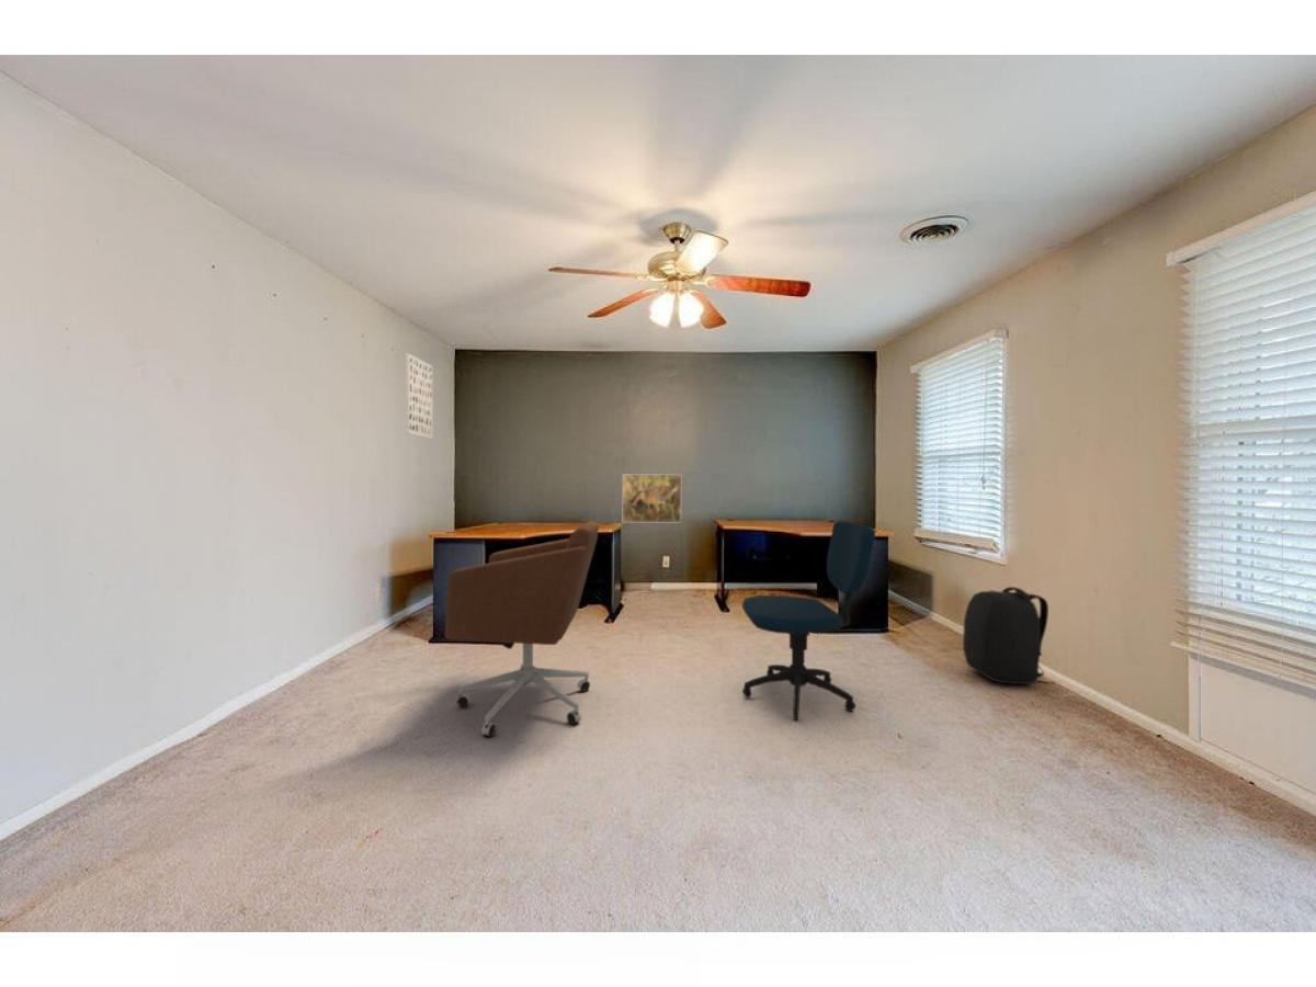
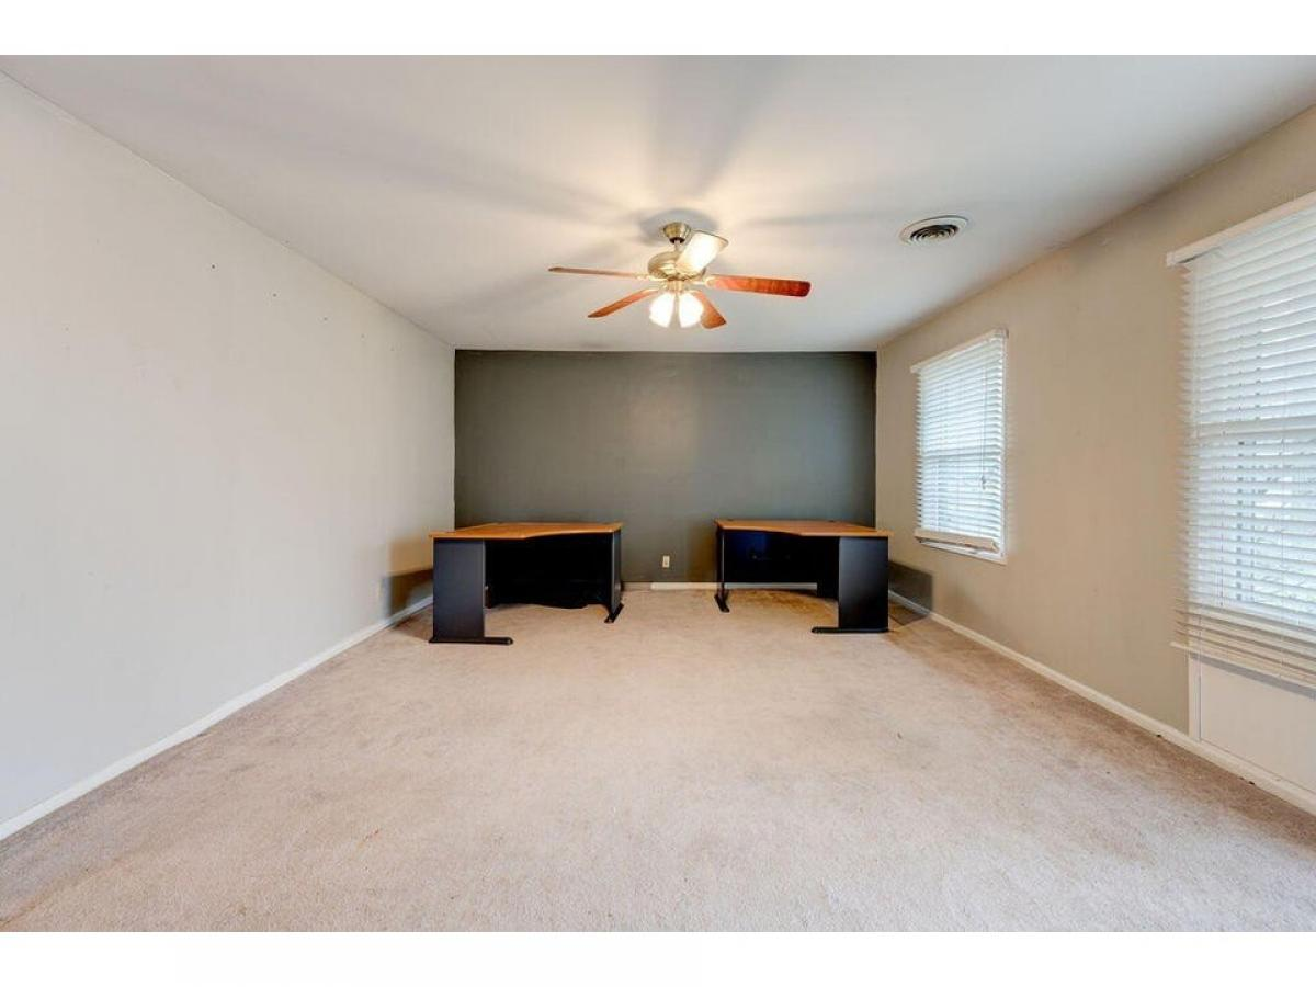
- office chair (801, 610)
- wall art (419, 398)
- office chair (530, 614)
- backpack (1008, 632)
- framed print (651, 498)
